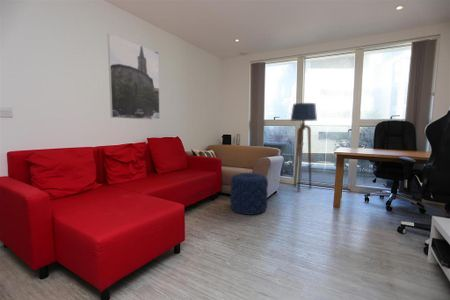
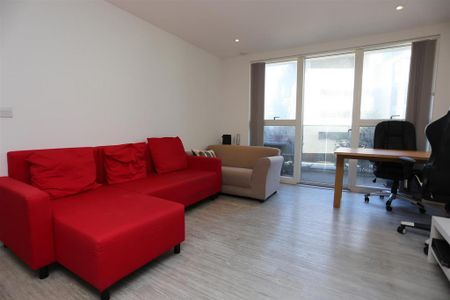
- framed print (136, 82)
- pouf (248, 191)
- floor lamp (301, 147)
